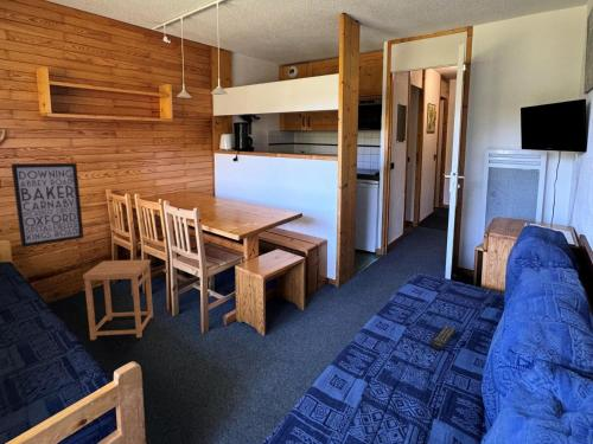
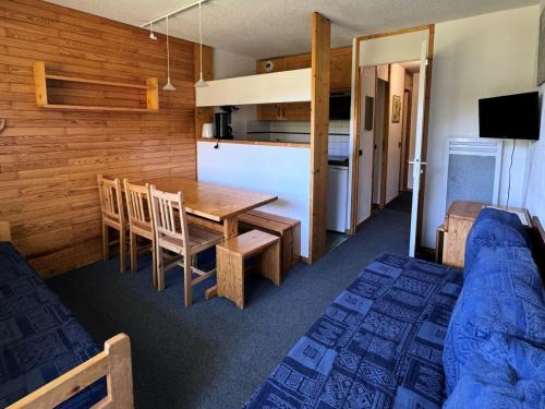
- side table (110, 302)
- remote control (444, 337)
- wall art (50, 204)
